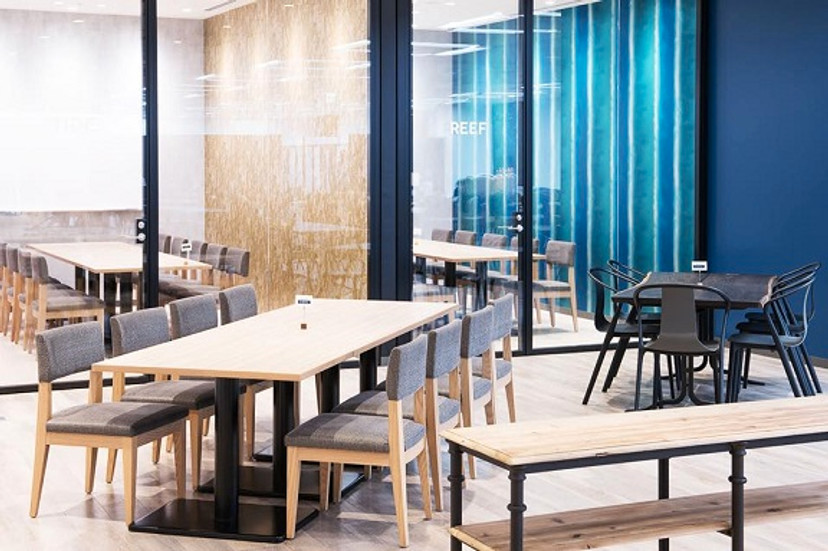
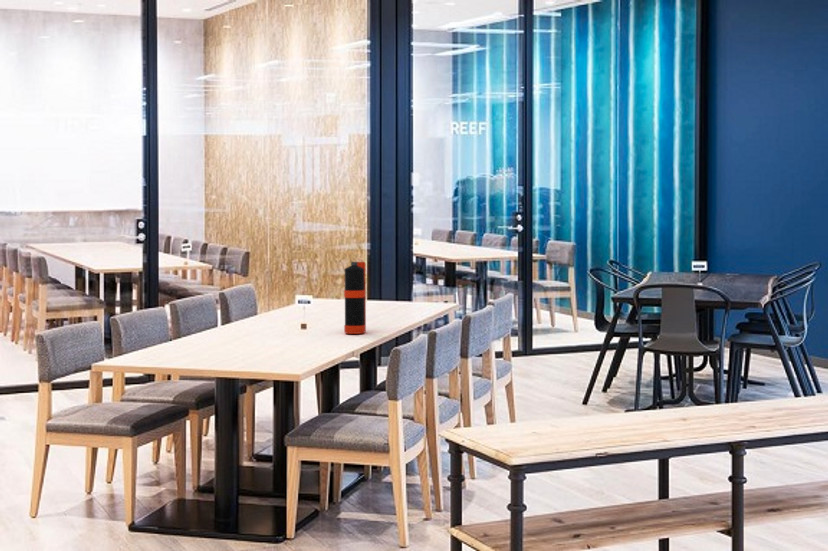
+ bottle (355, 297)
